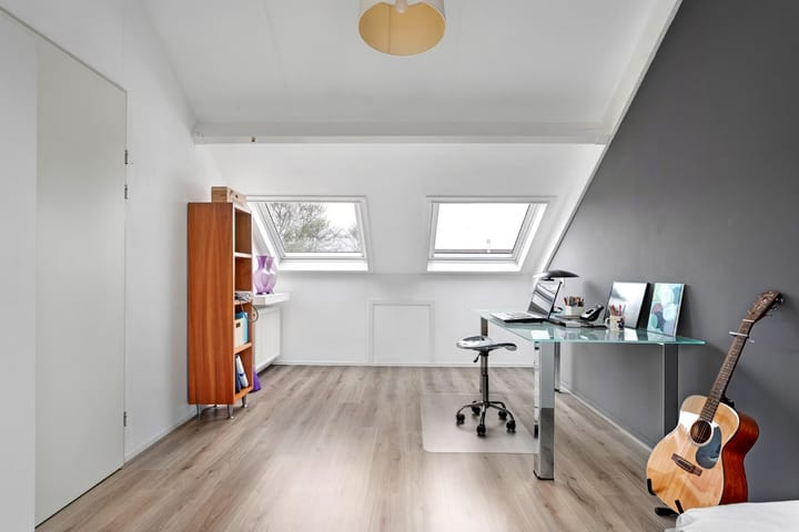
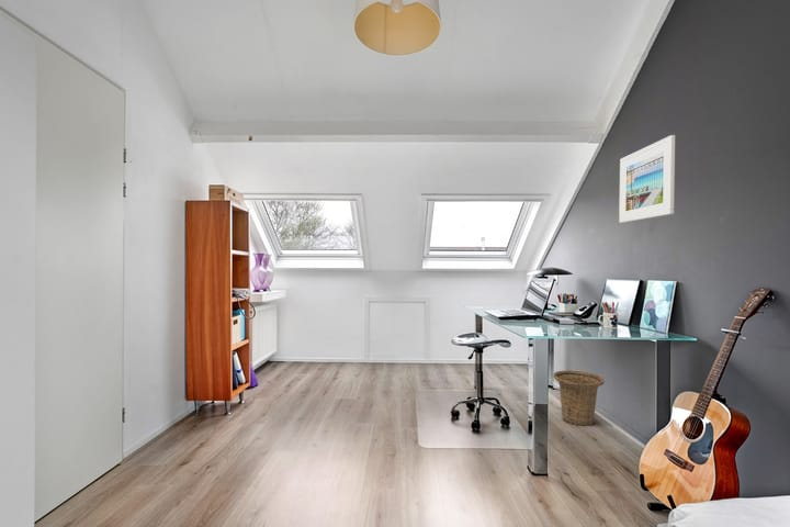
+ basket (577, 399)
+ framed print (644, 183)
